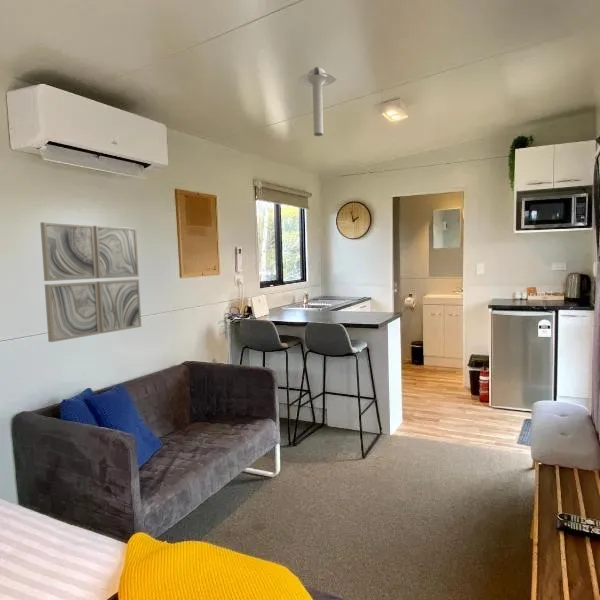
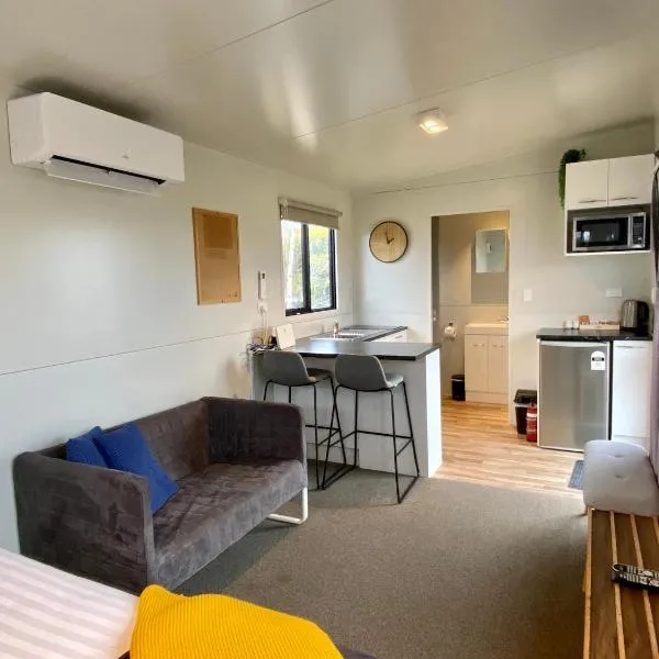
- ceiling light (317, 102)
- wall art (96, 278)
